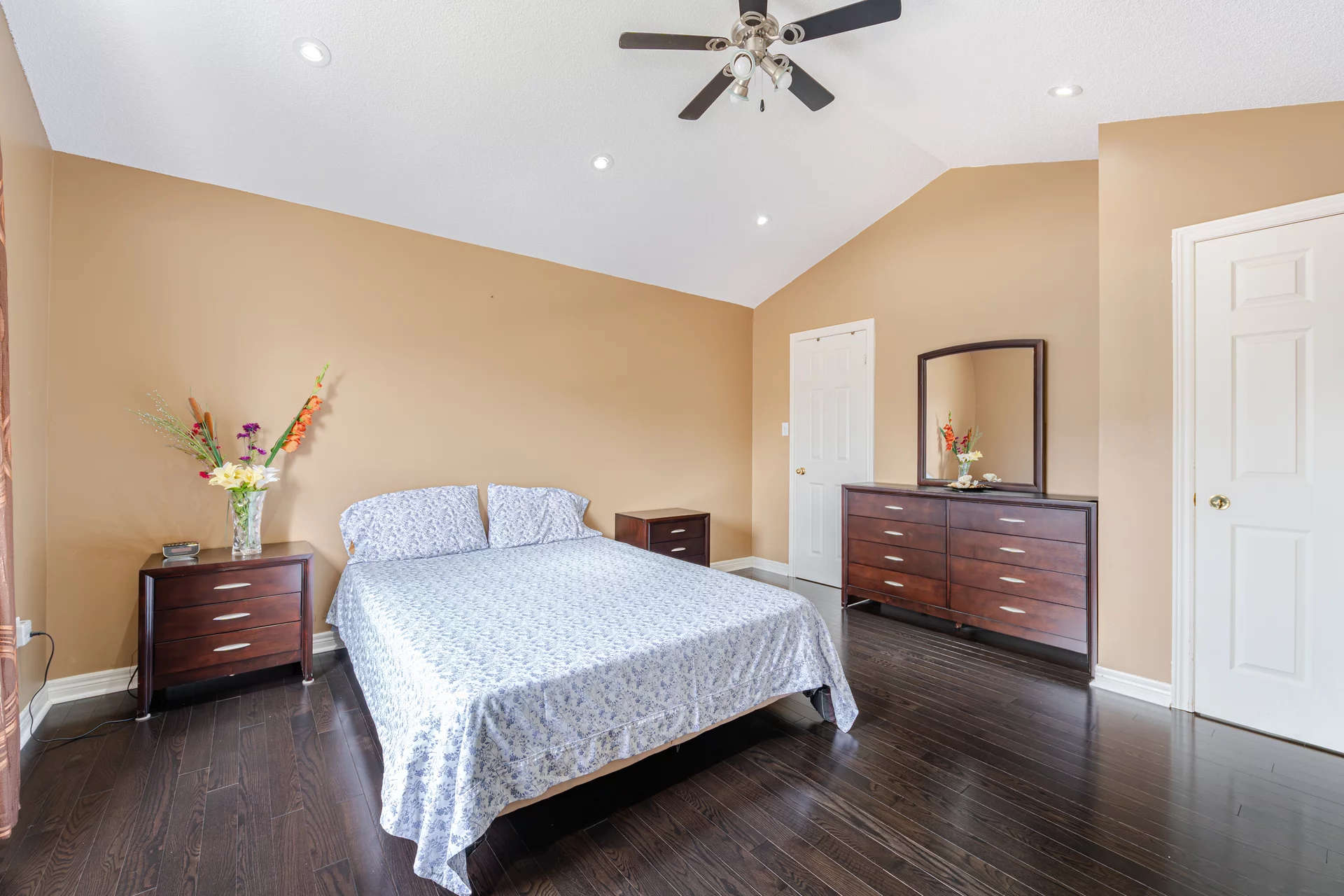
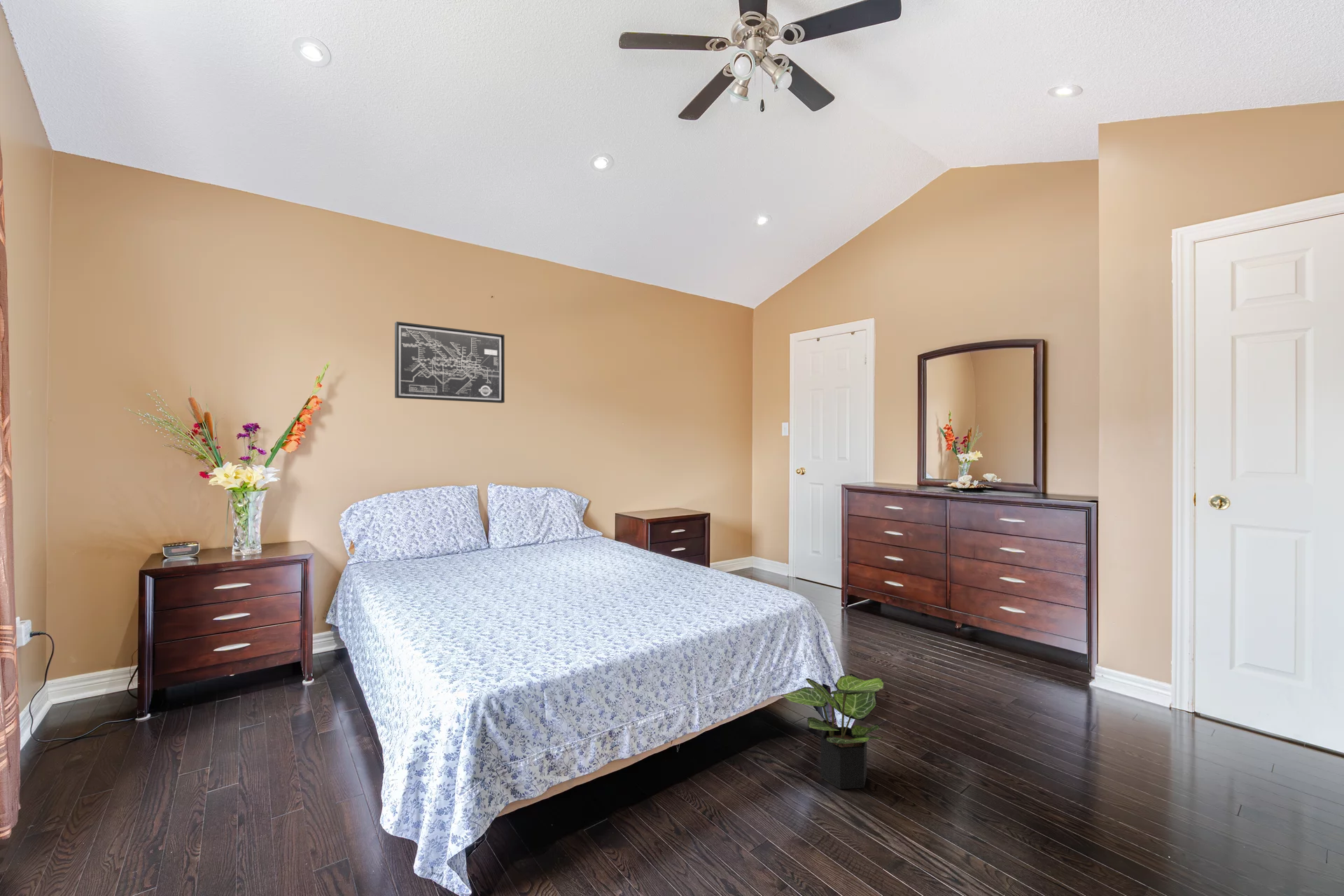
+ wall art (452, 365)
+ potted plant (841, 724)
